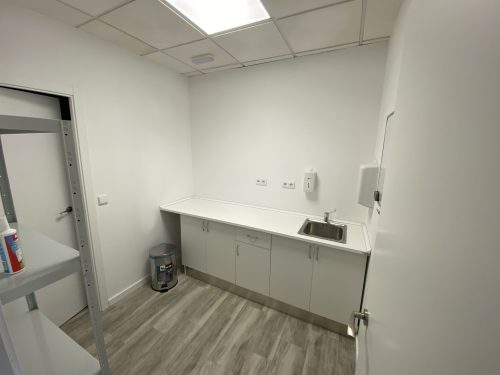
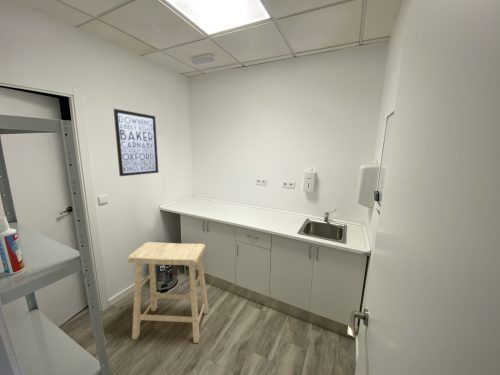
+ wall art (138, 144)
+ stool (171, 294)
